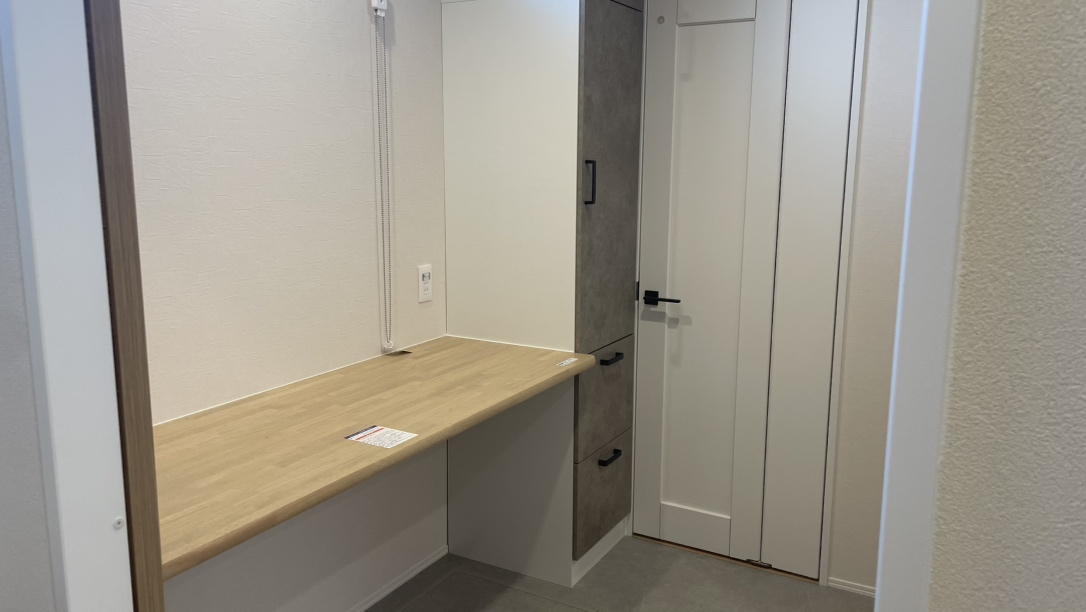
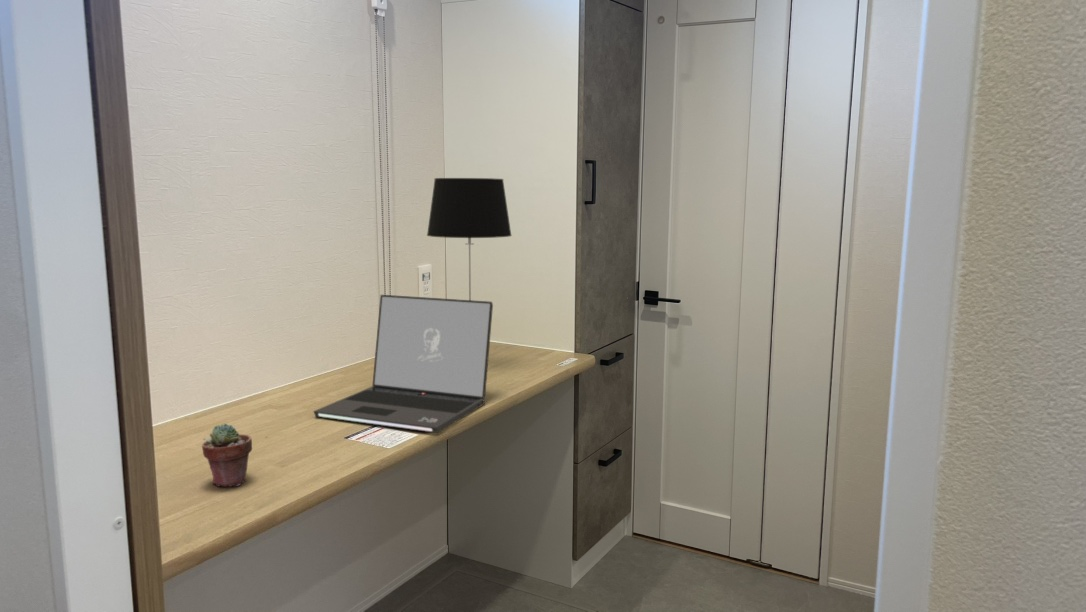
+ potted succulent (227, 452)
+ table lamp (469, 275)
+ laptop (406, 357)
